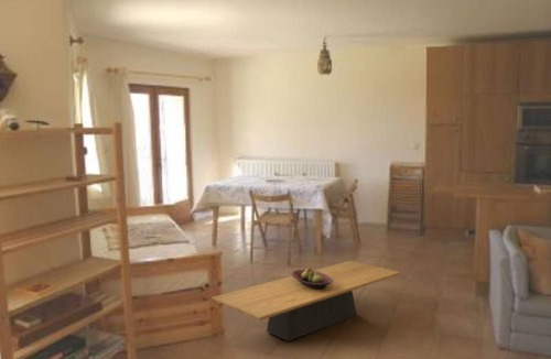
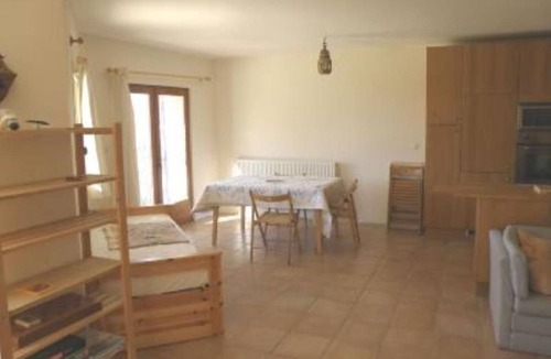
- fruit bowl (312, 276)
- coffee table (313, 303)
